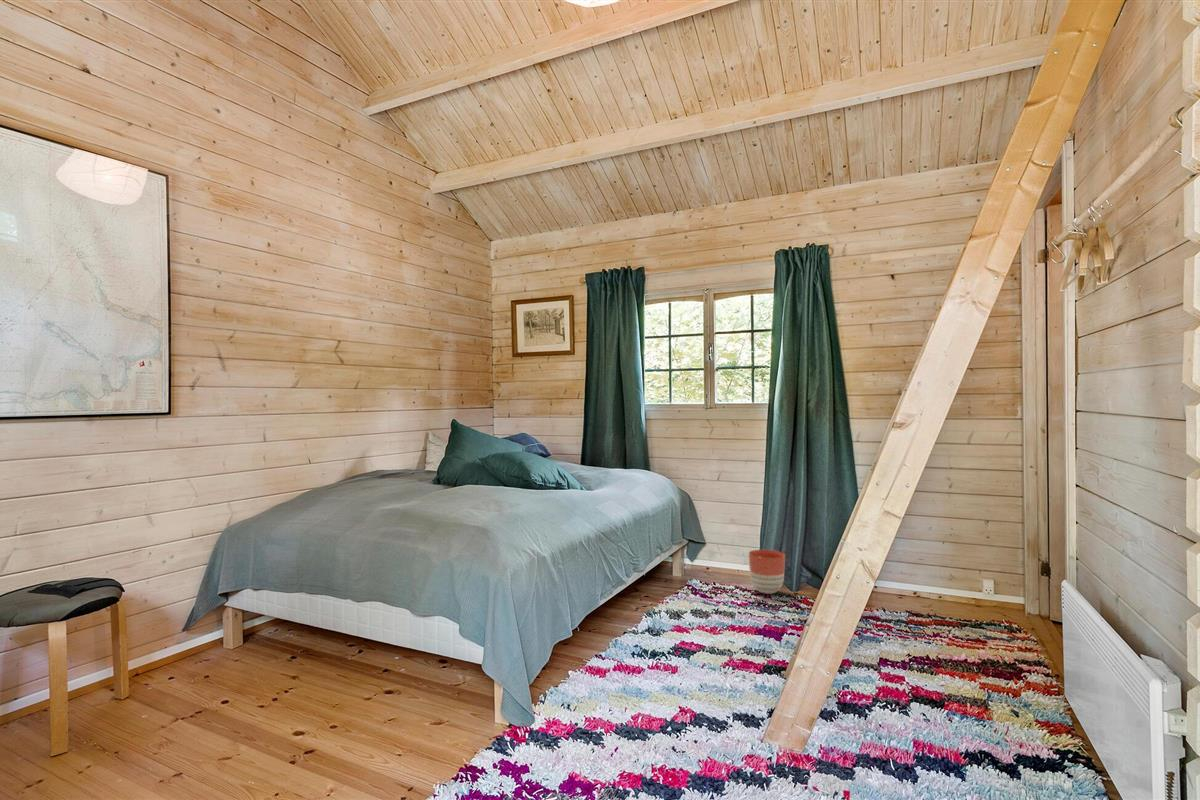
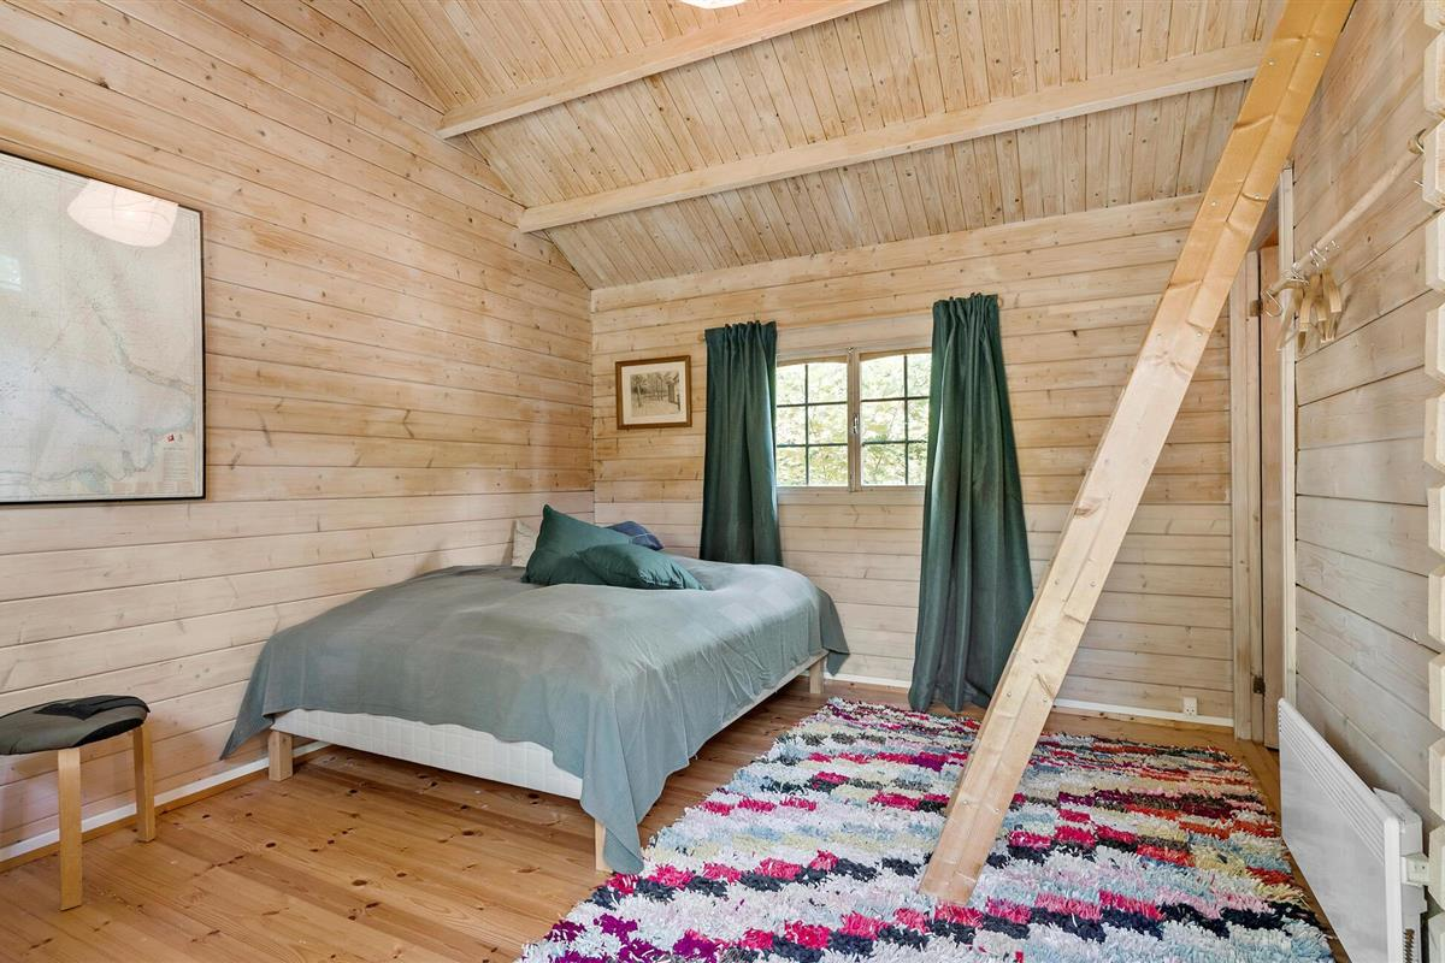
- planter (766, 573)
